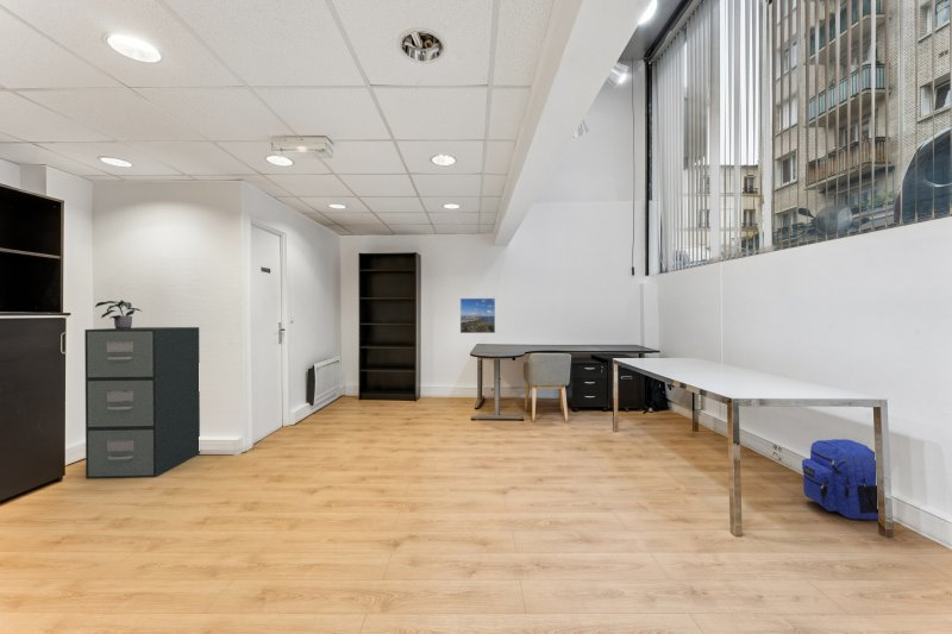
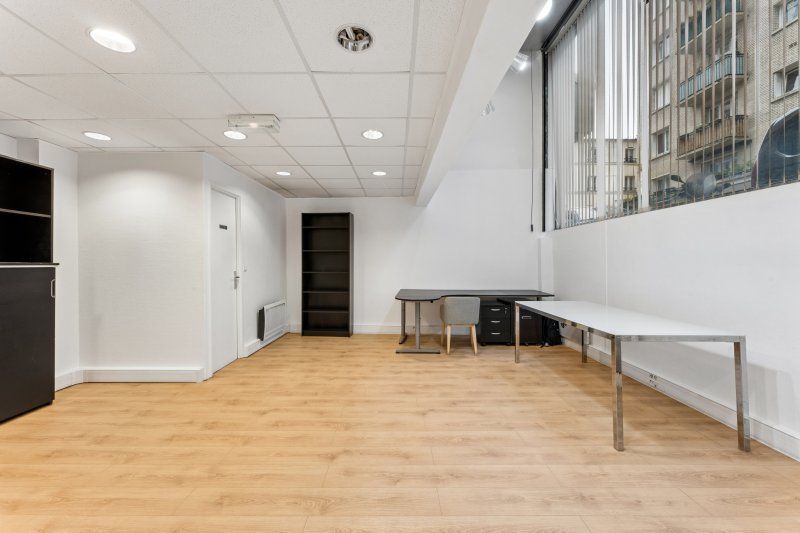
- backpack (840, 475)
- potted plant (119, 315)
- filing cabinet (144, 396)
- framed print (477, 315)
